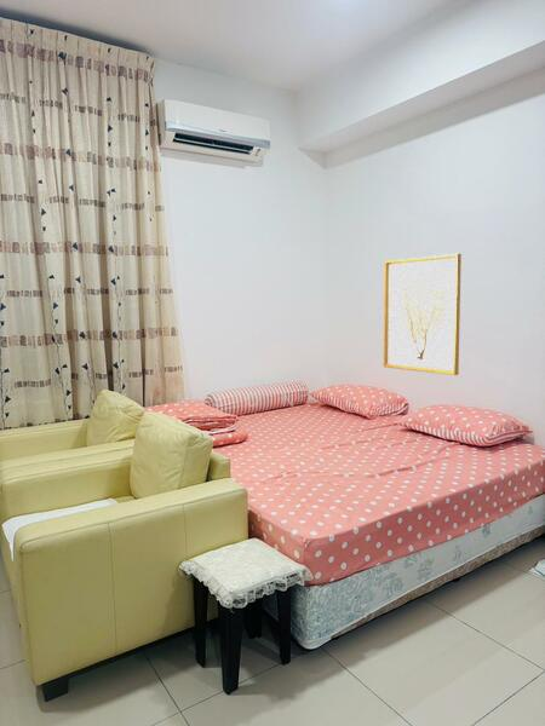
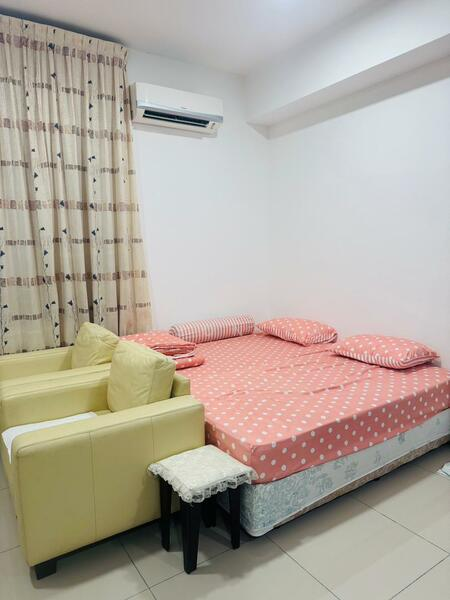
- wall art (419, 315)
